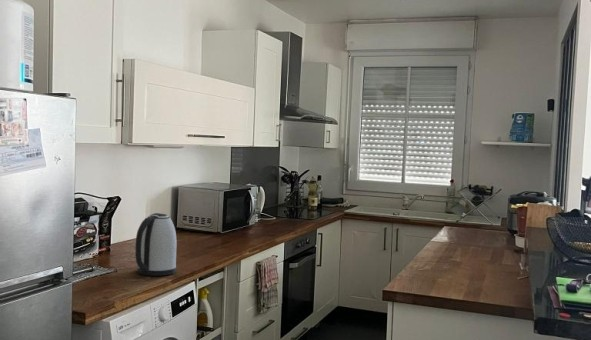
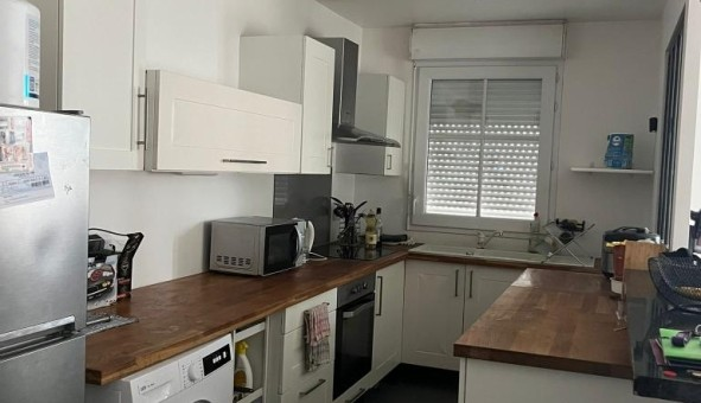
- kettle (153, 243)
